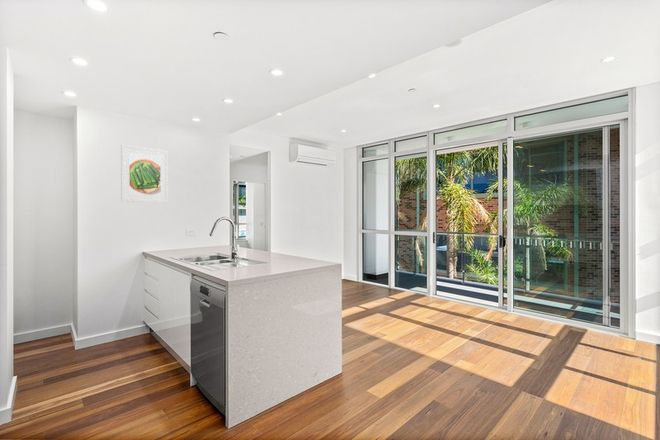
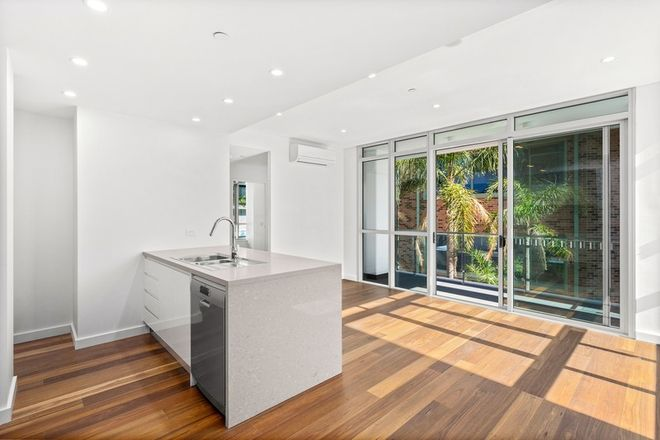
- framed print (145, 174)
